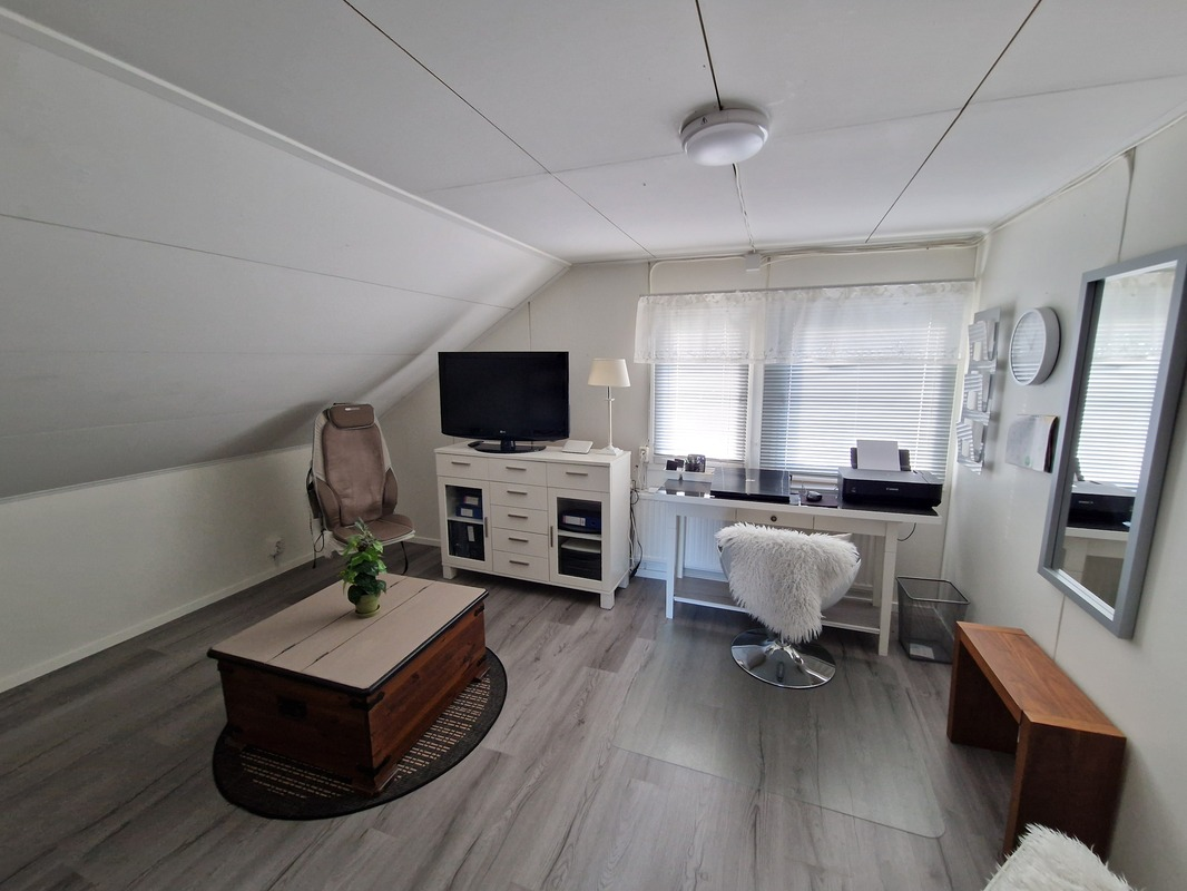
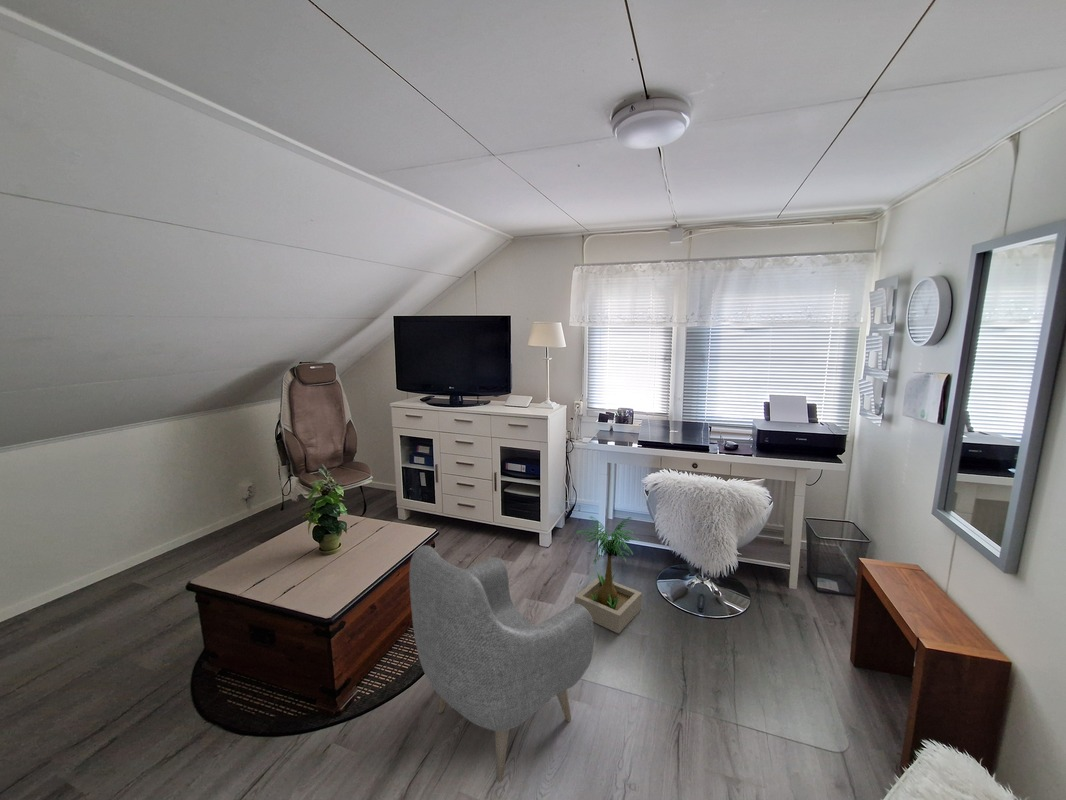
+ potted plant (607, 564)
+ armchair (503, 627)
